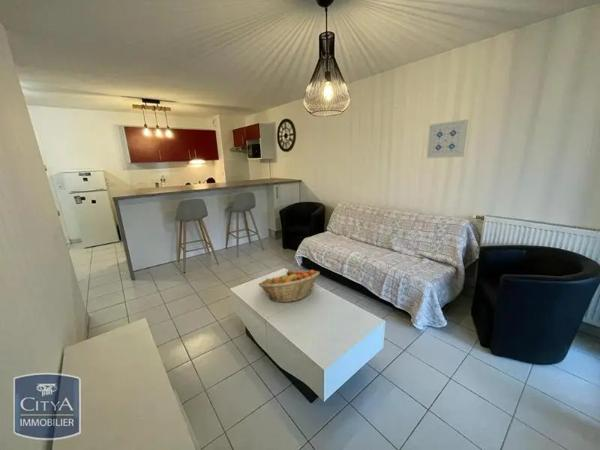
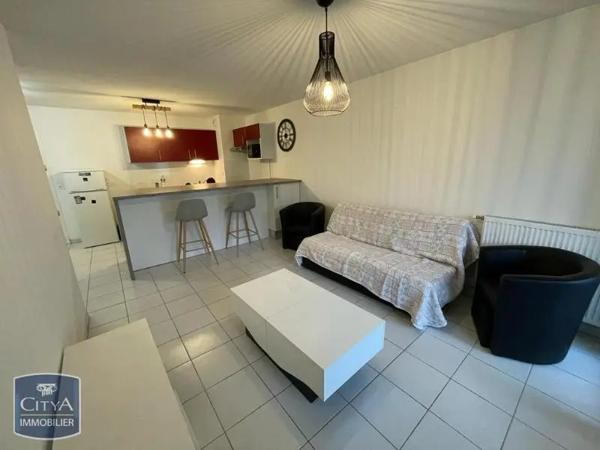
- fruit basket (289, 282)
- wall art (445, 140)
